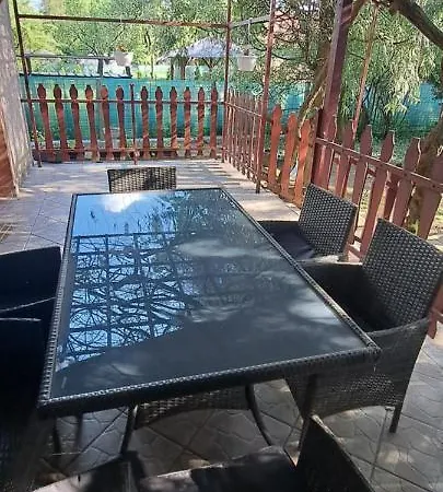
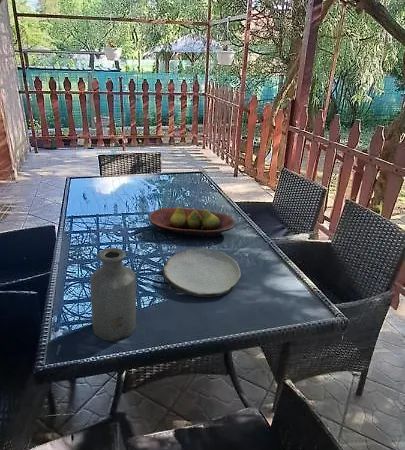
+ bottle (113, 292)
+ fruit bowl (191, 219)
+ plate (201, 272)
